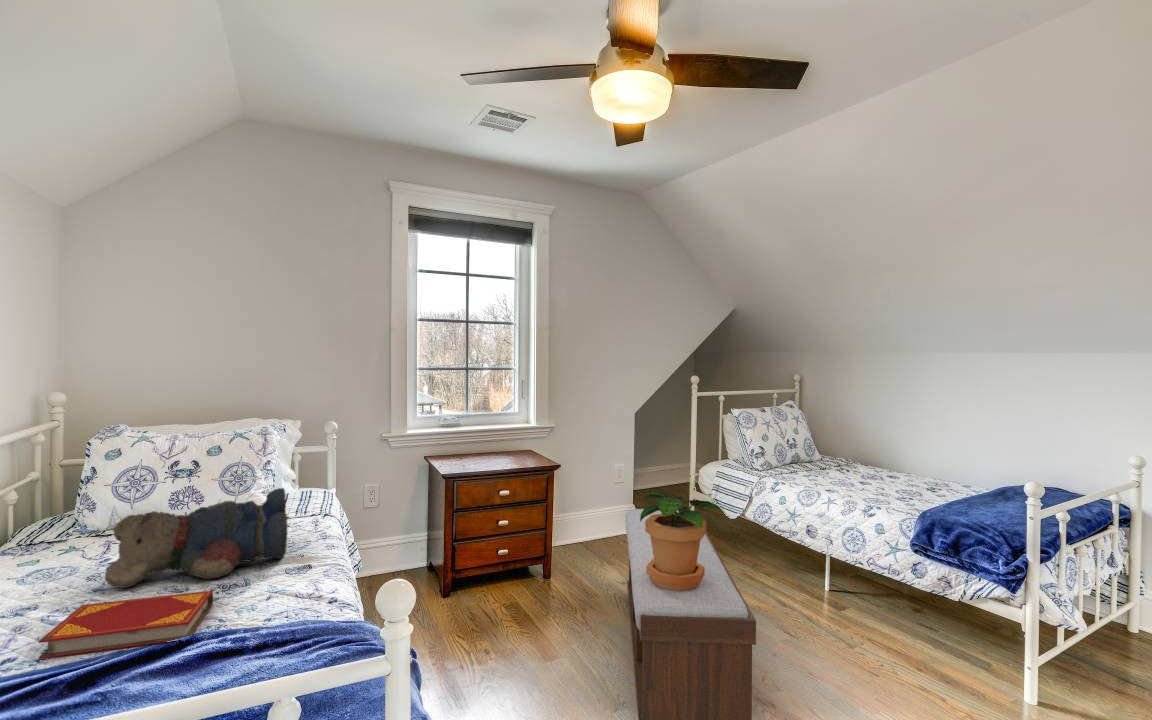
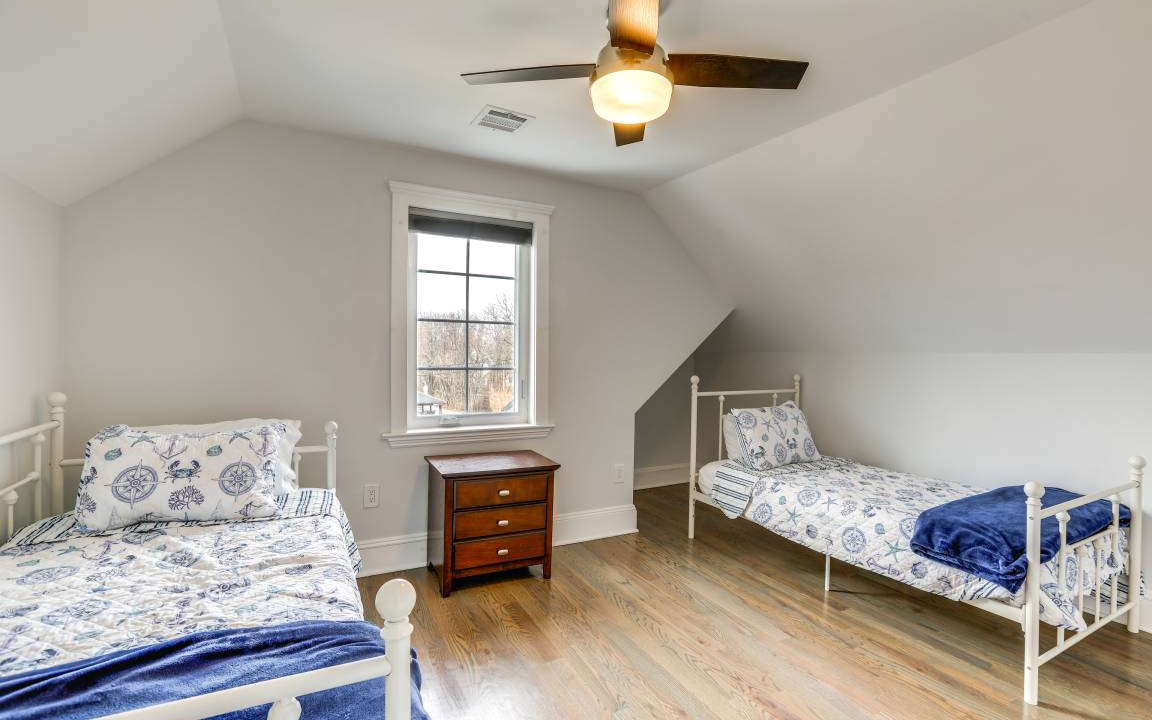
- hardback book (134, 621)
- teddy bear (203, 534)
- potted plant (679, 534)
- bench (672, 599)
